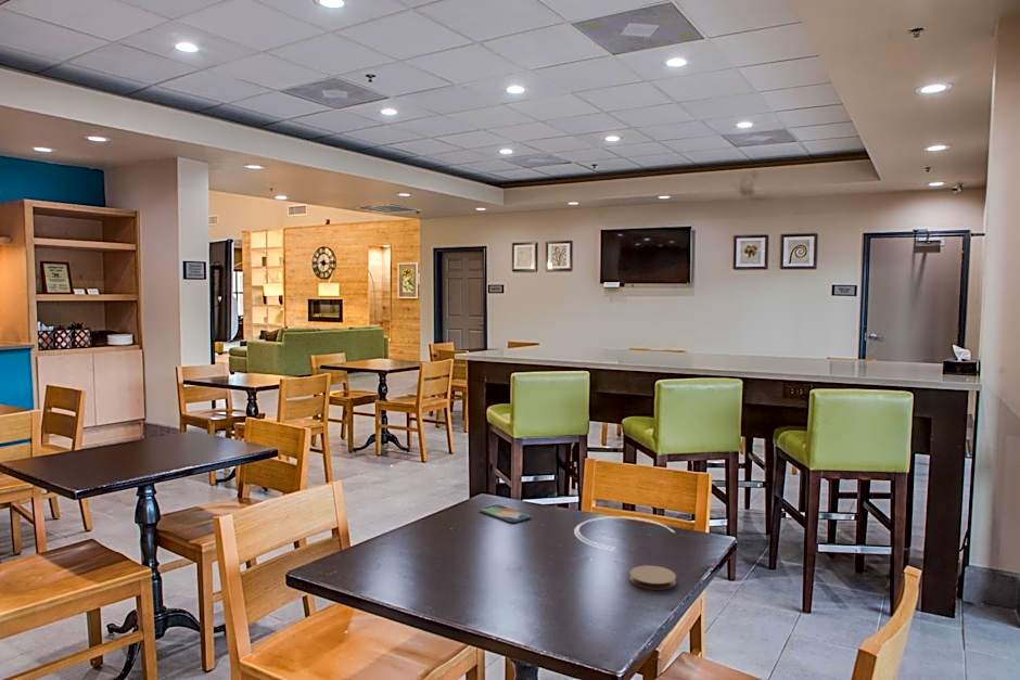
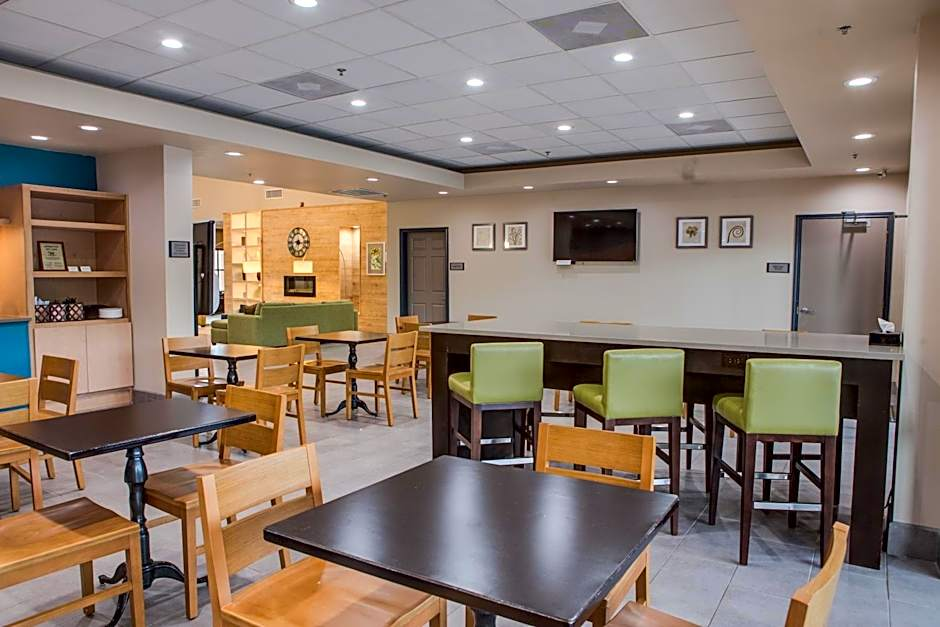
- coaster (652, 577)
- plate (625, 517)
- smartphone (505, 513)
